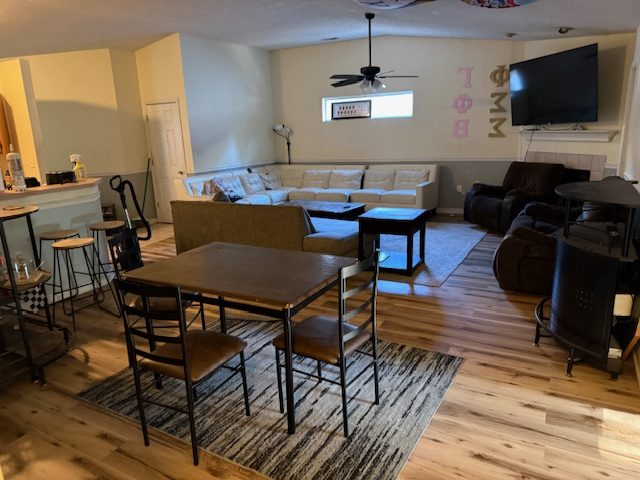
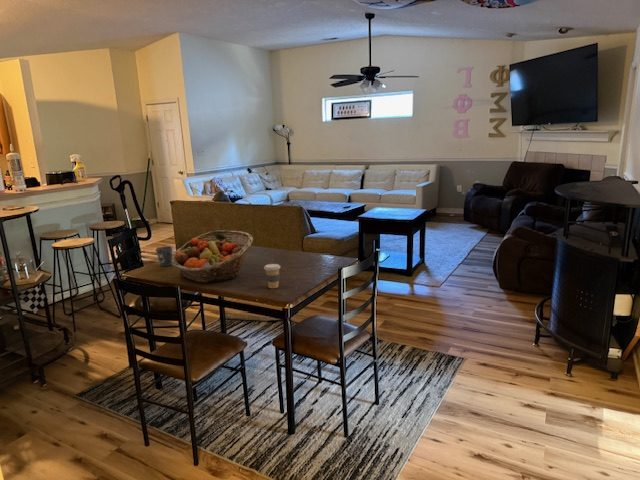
+ fruit basket (212, 255)
+ mug (166, 256)
+ coffee cup (272, 276)
